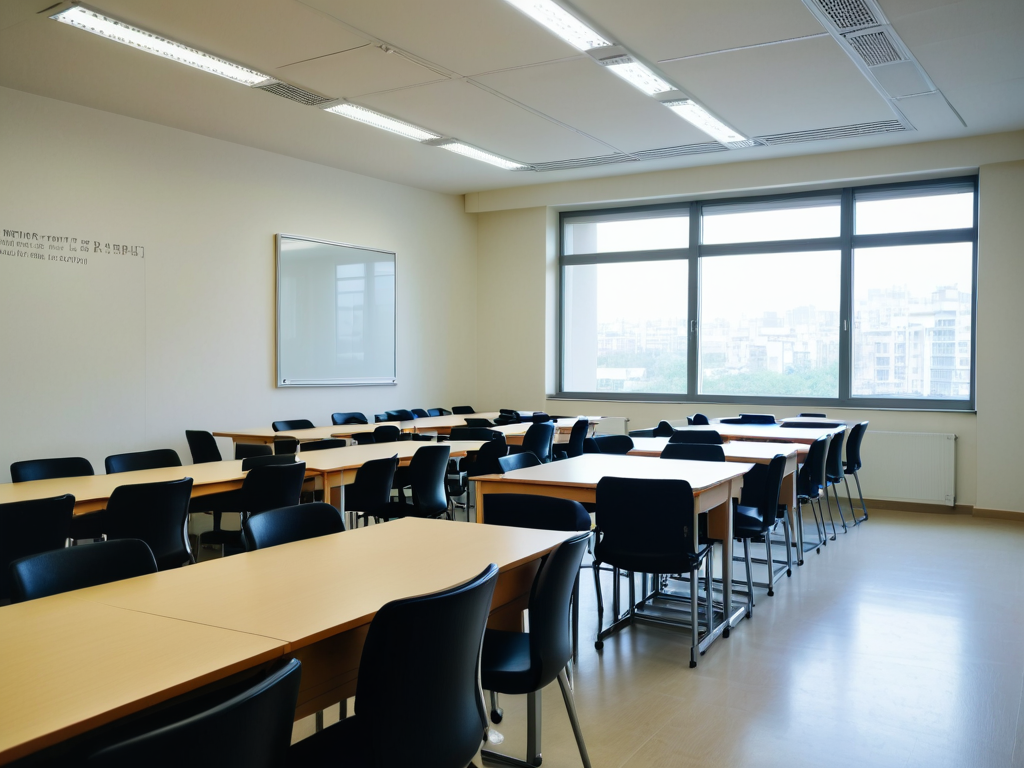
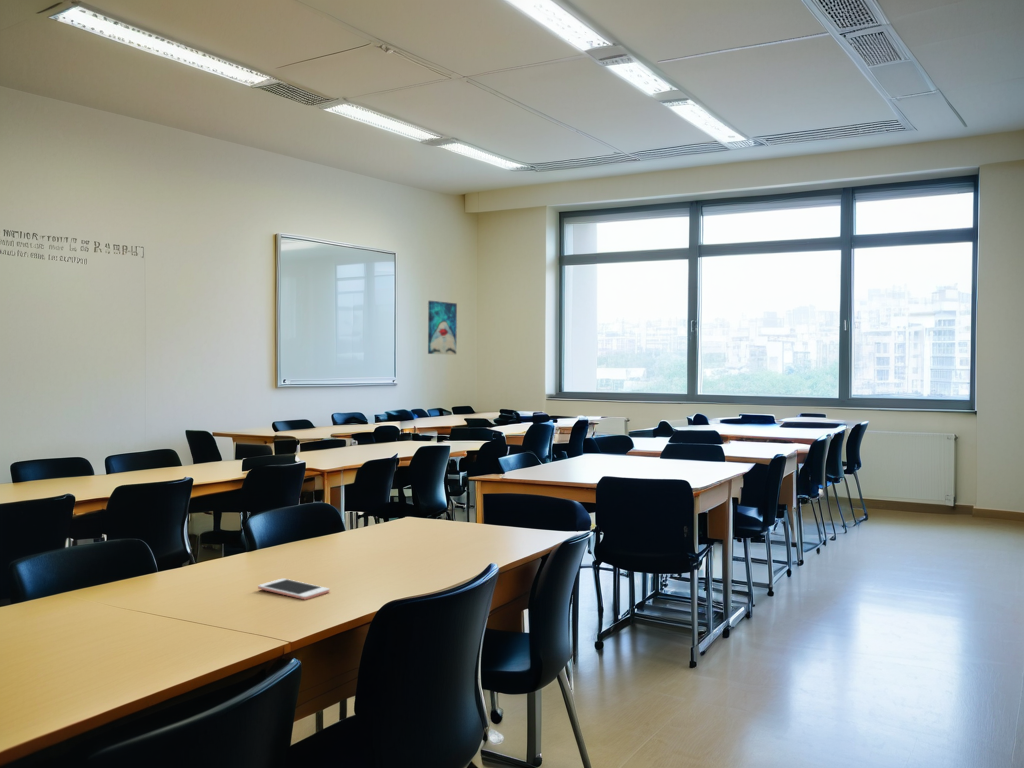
+ wall art (442, 328)
+ cell phone (293, 588)
